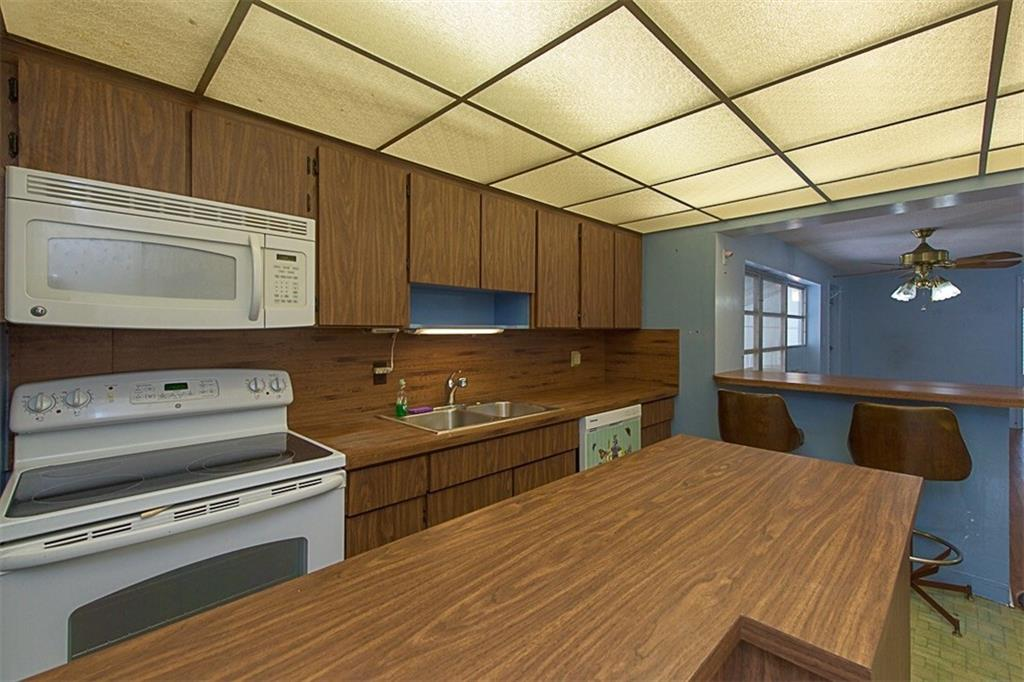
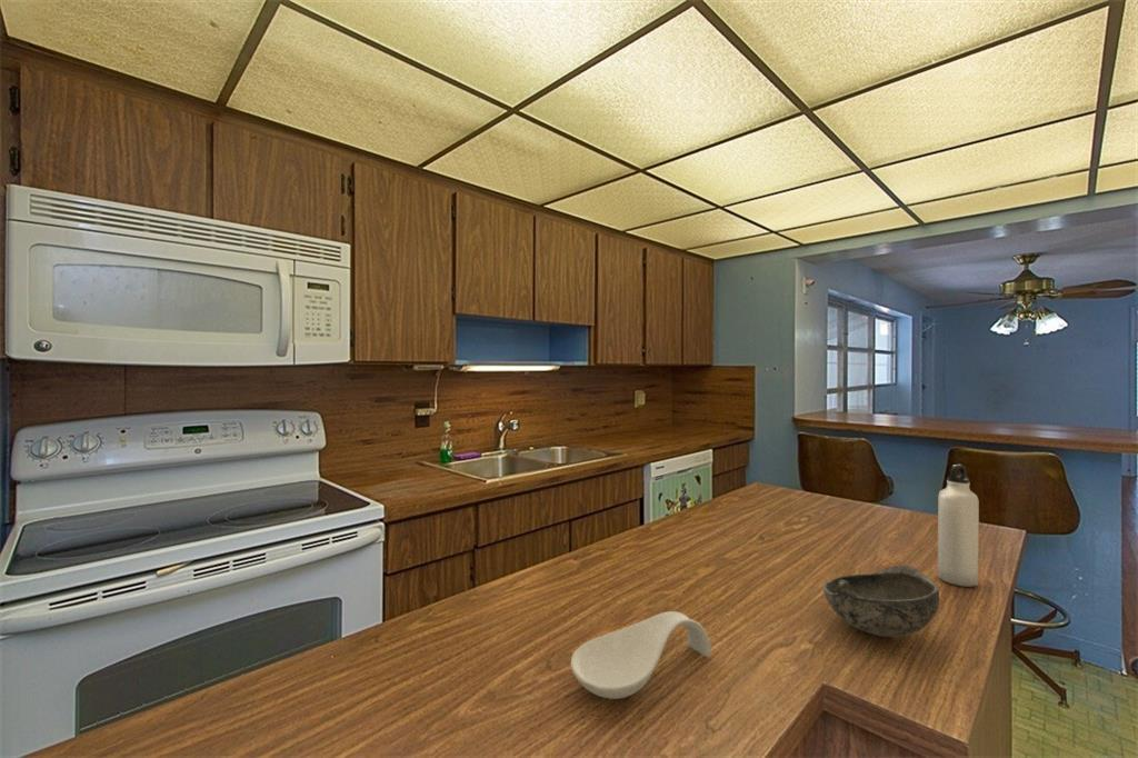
+ bowl (877, 601)
+ spoon rest (643, 648)
+ water bottle (957, 522)
